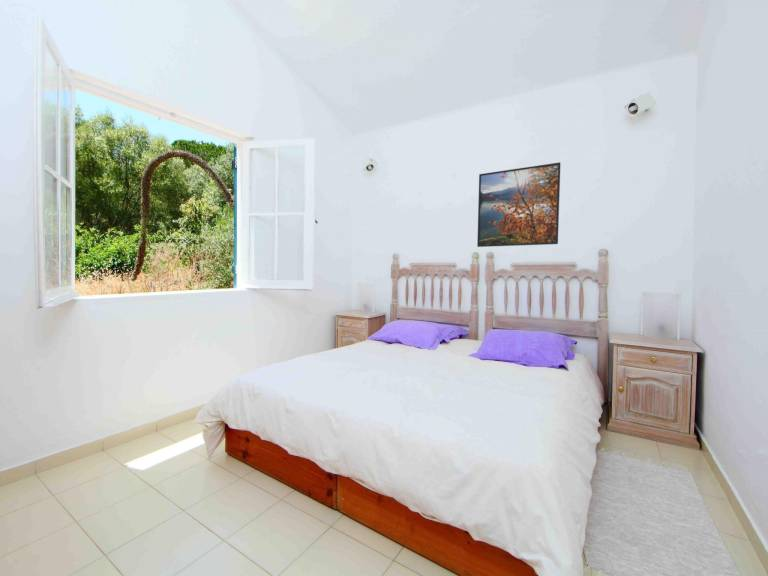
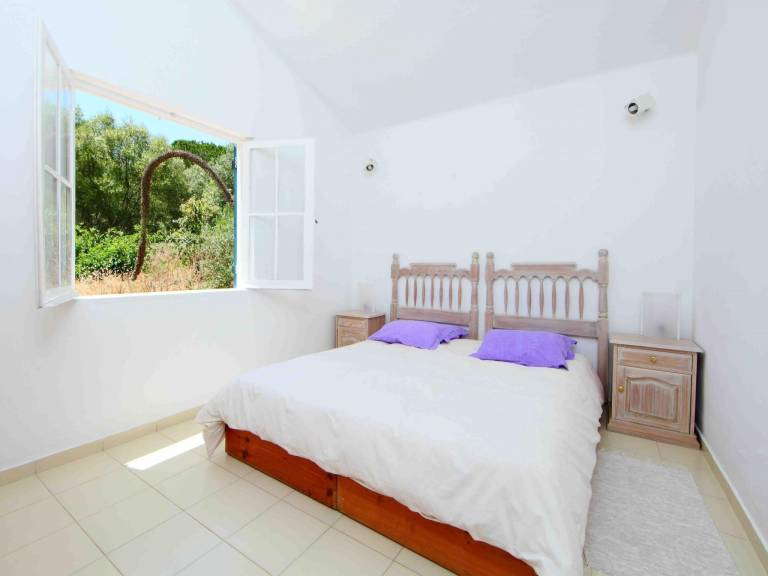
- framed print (516, 207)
